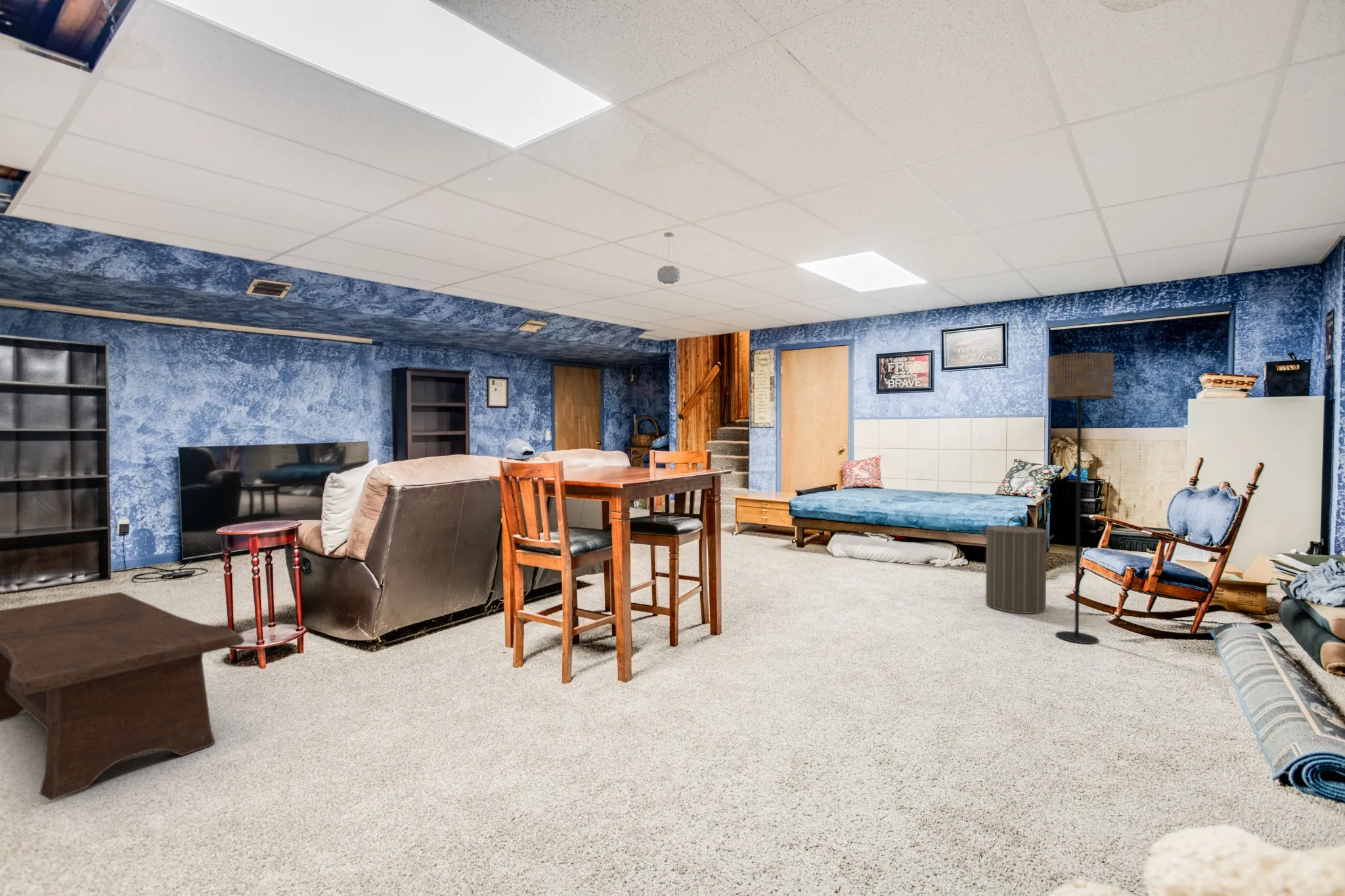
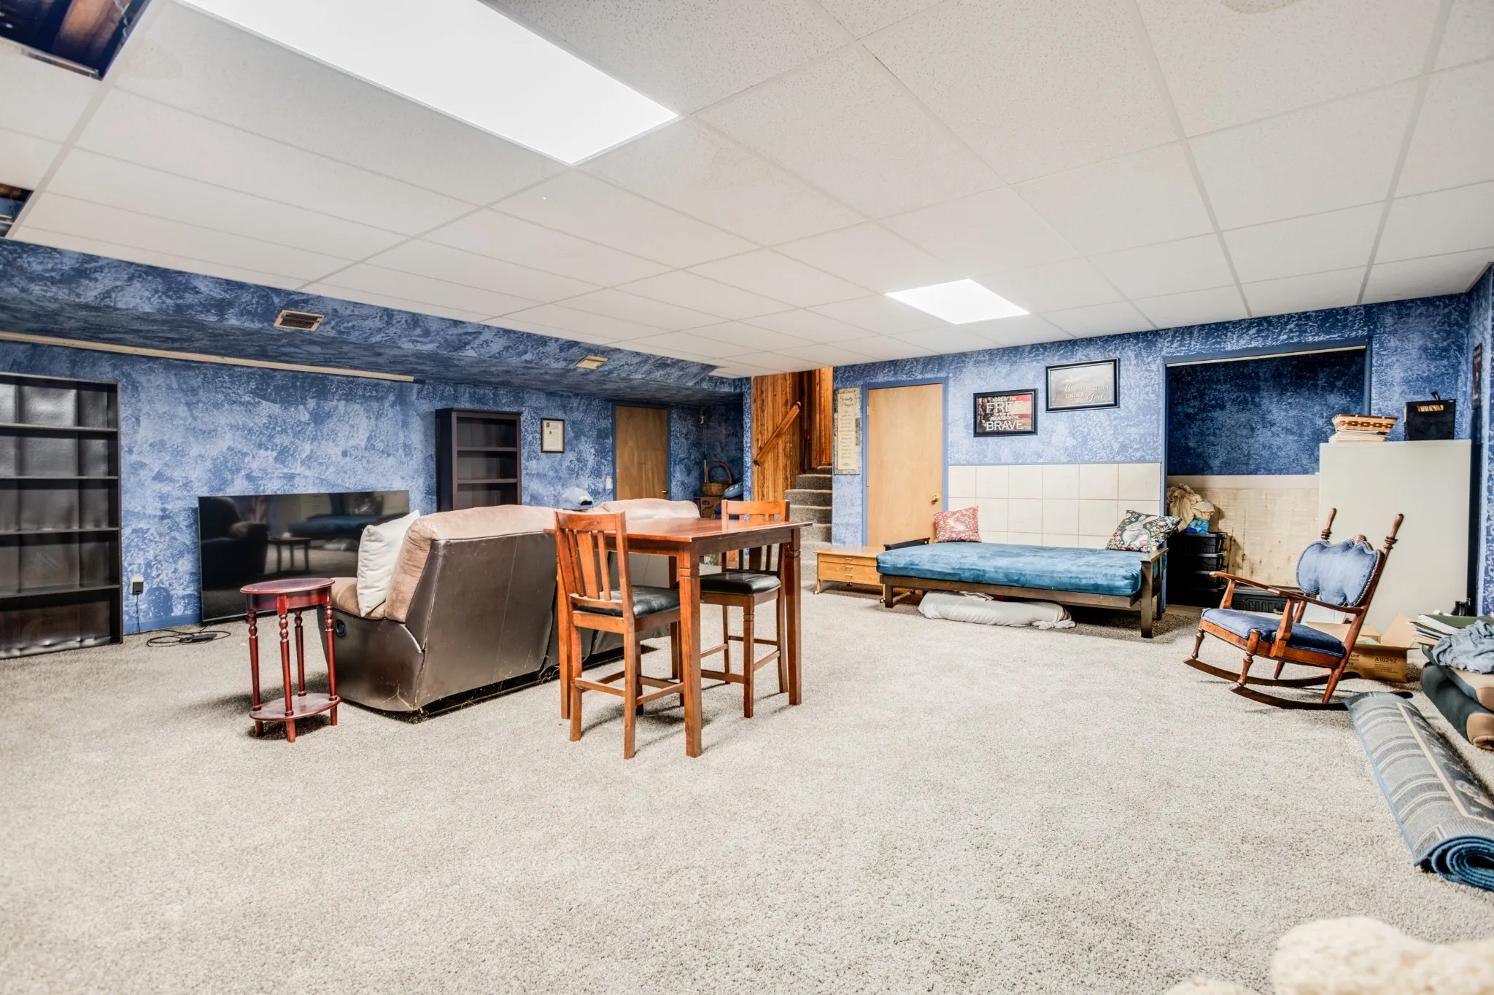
- laundry hamper (1015, 561)
- floor lamp (1078, 496)
- pendant light (669, 262)
- coffee table (89, 679)
